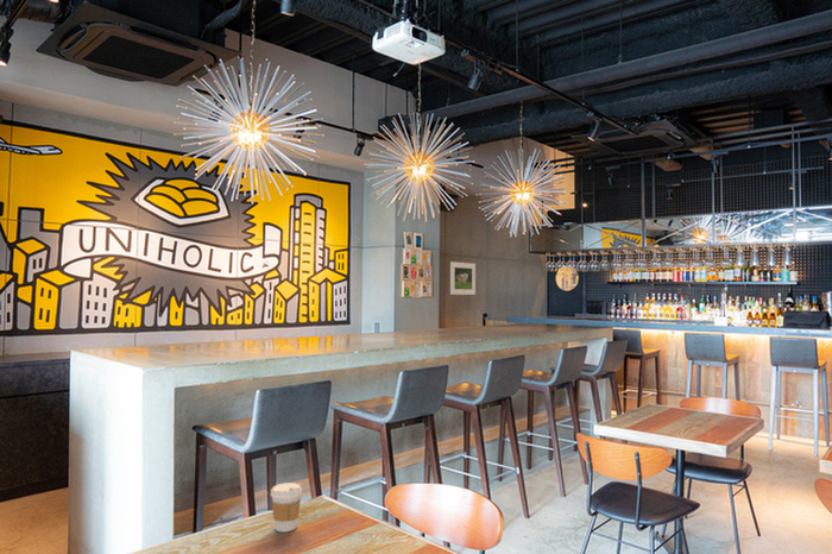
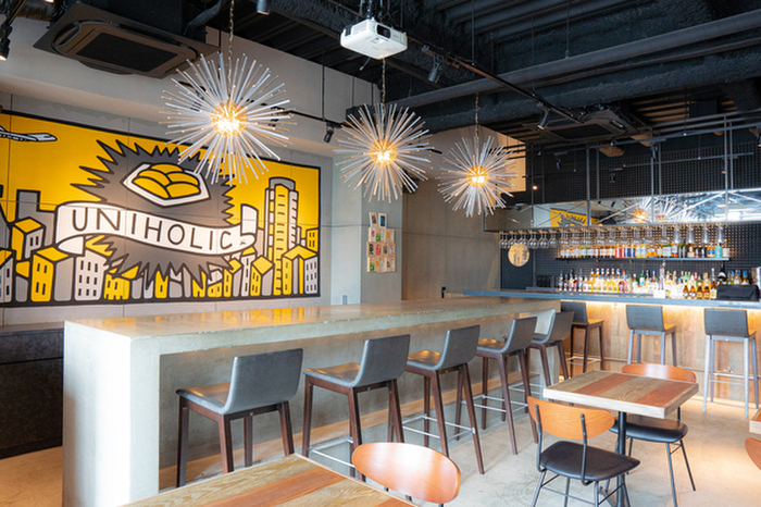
- coffee cup (285, 506)
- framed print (462, 278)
